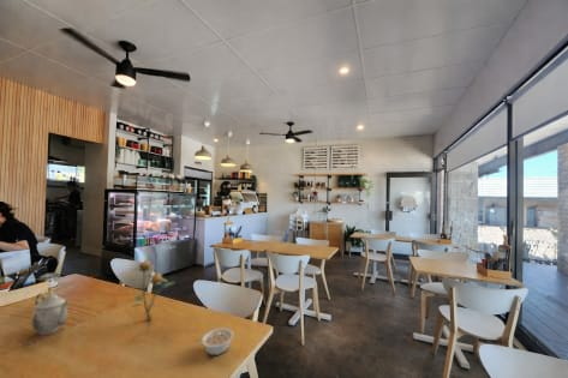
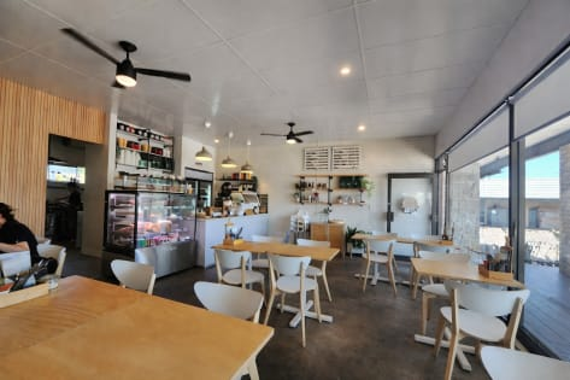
- teapot (50, 311)
- legume (216, 342)
- flower (153, 290)
